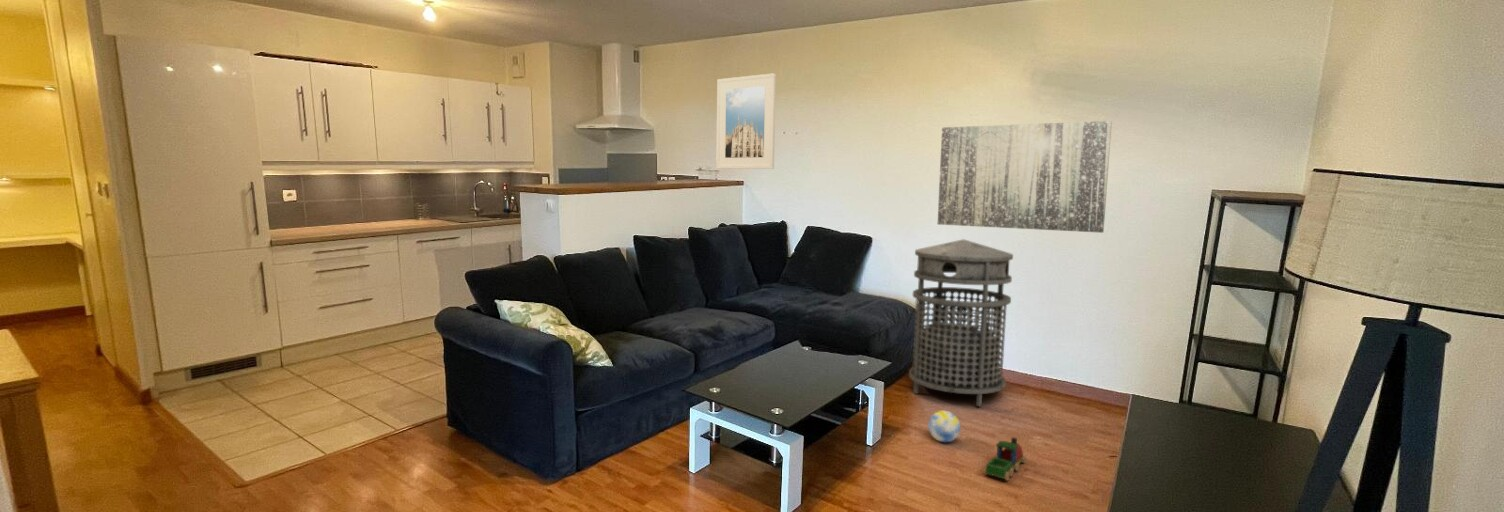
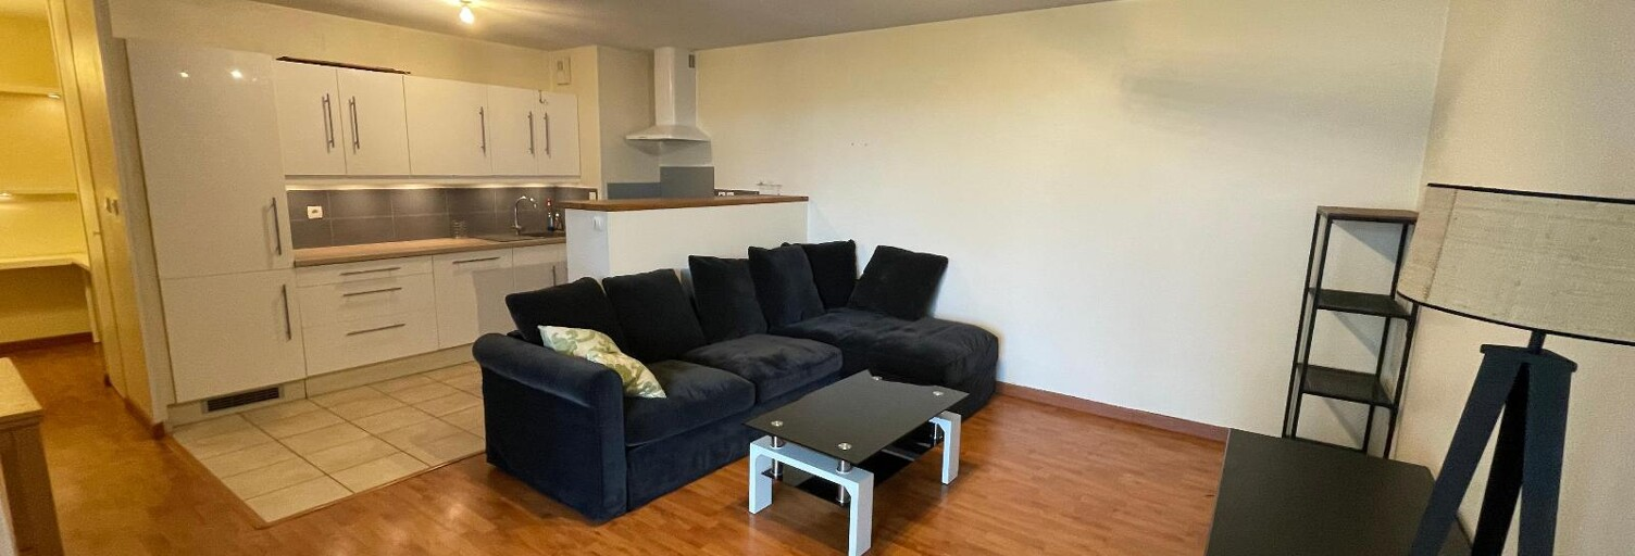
- decorative ball (944, 426)
- trash can (959, 315)
- wall art (1018, 176)
- toy train (1006, 456)
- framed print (745, 122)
